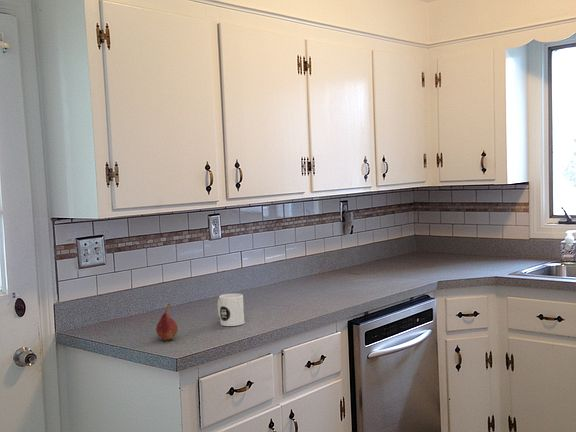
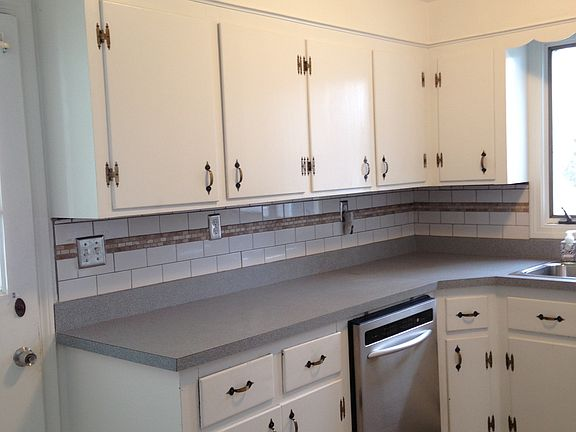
- mug (228, 309)
- fruit (166, 321)
